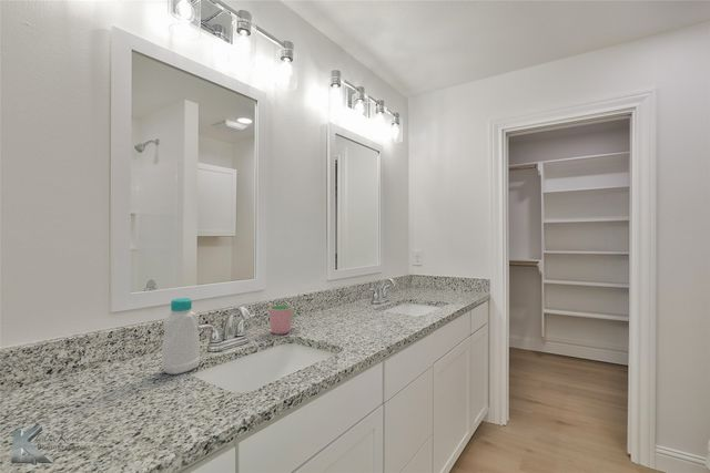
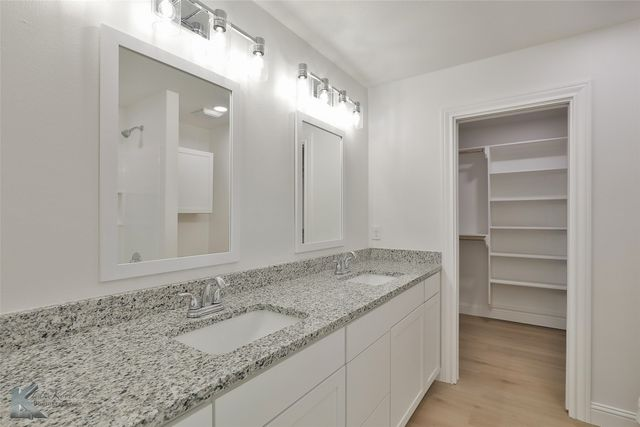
- cup (283, 318)
- bottle (181, 333)
